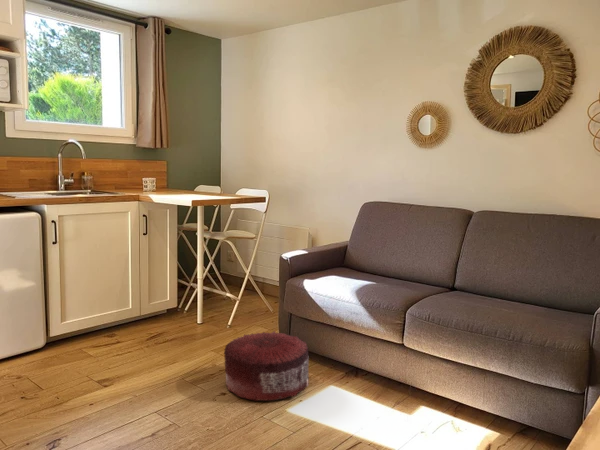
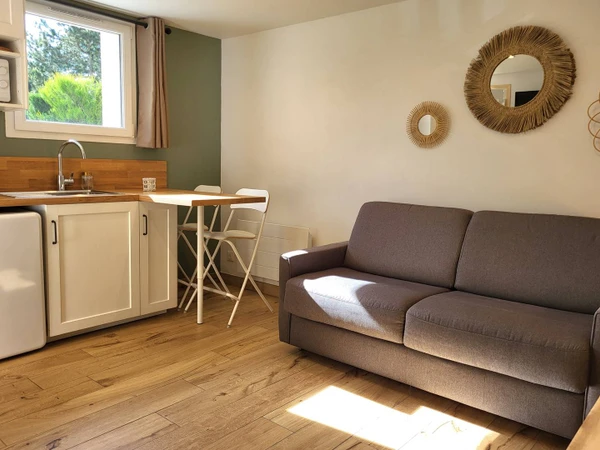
- pouf (267, 362)
